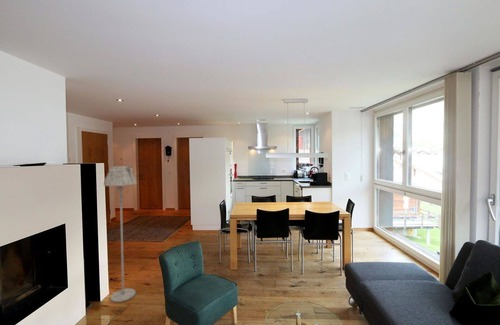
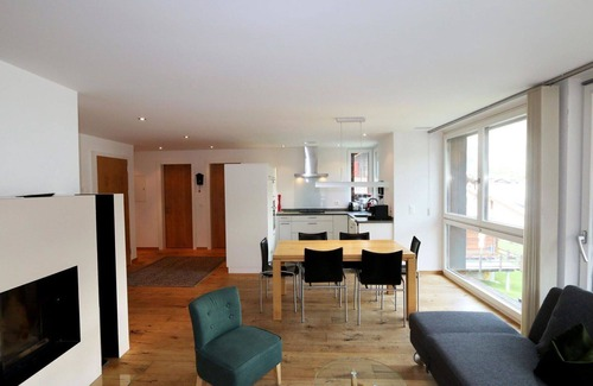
- floor lamp (121, 231)
